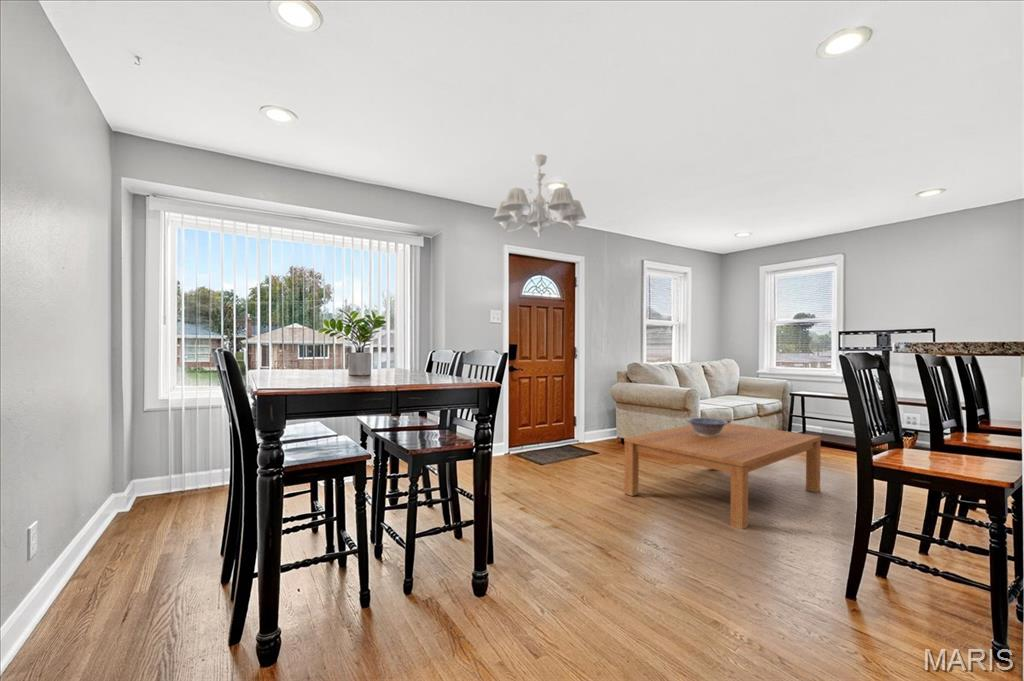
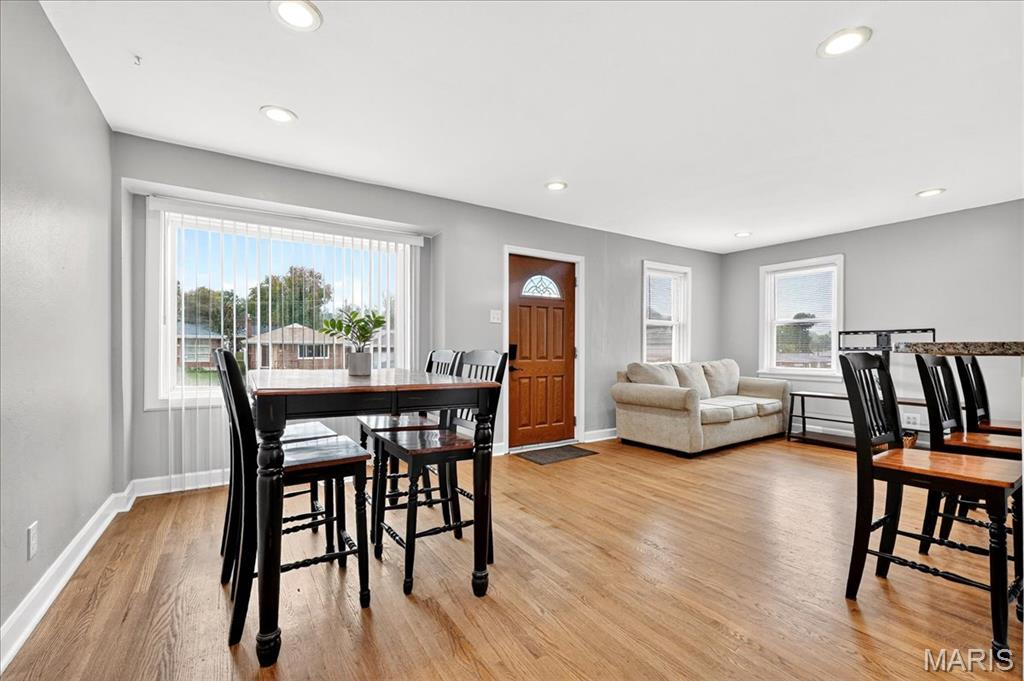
- decorative bowl (707, 427)
- chandelier (539, 194)
- coffee table (723, 464)
